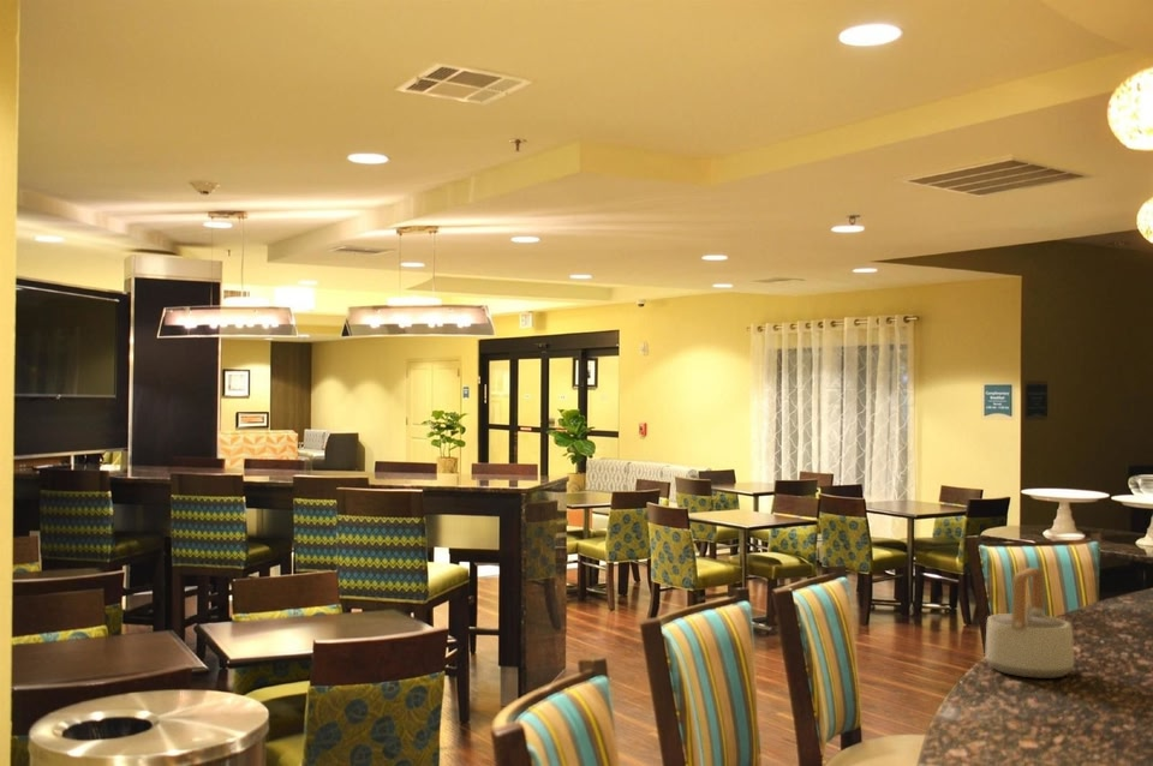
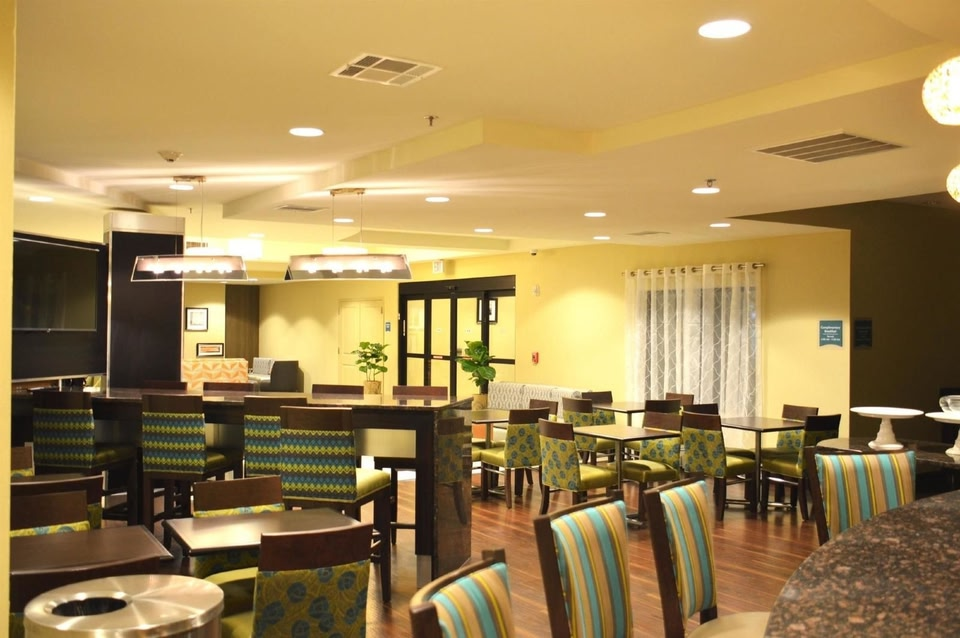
- teapot (1030, 618)
